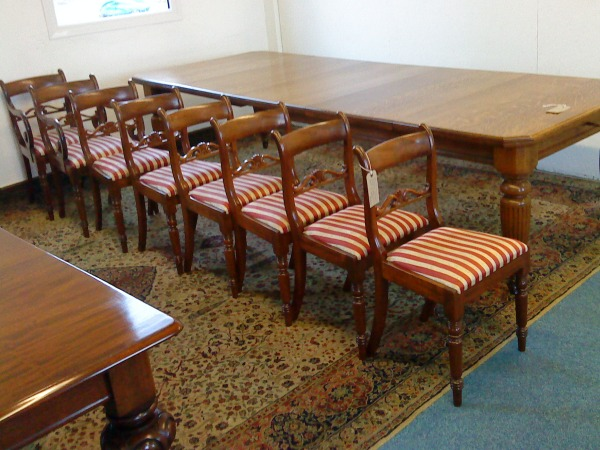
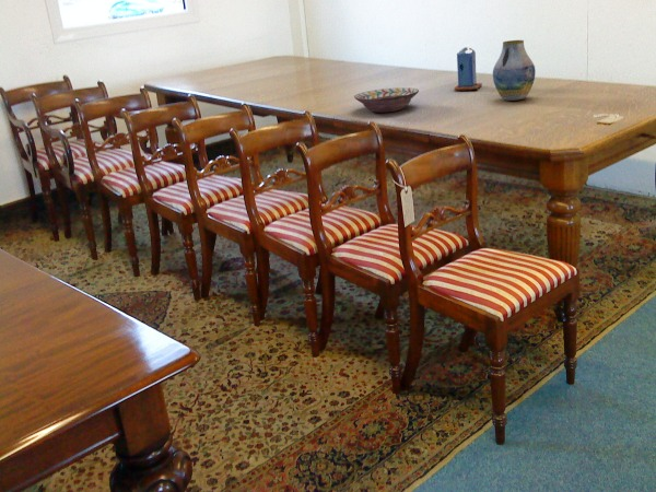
+ decorative bowl (386, 101)
+ candle (467, 67)
+ vase (513, 70)
